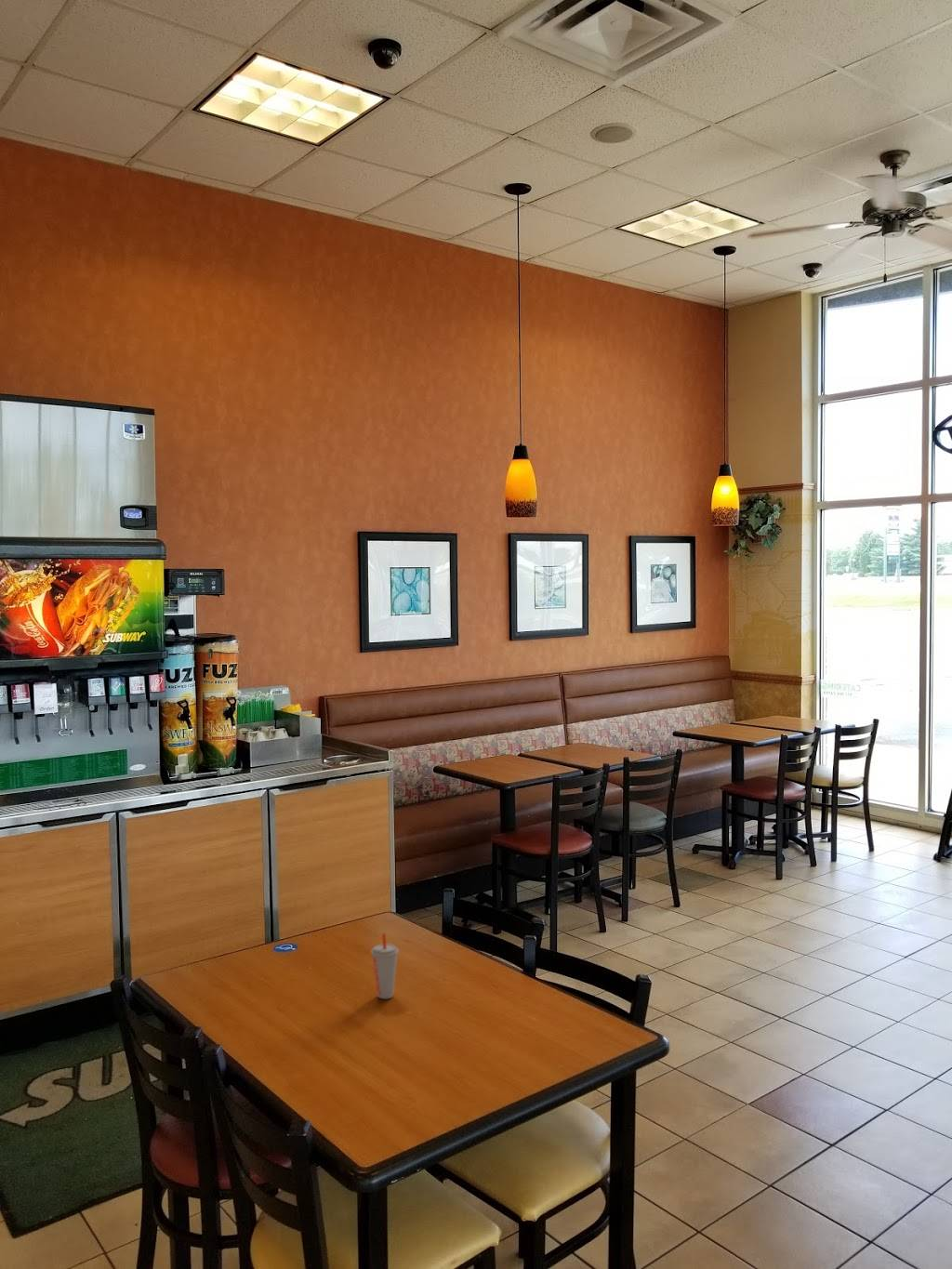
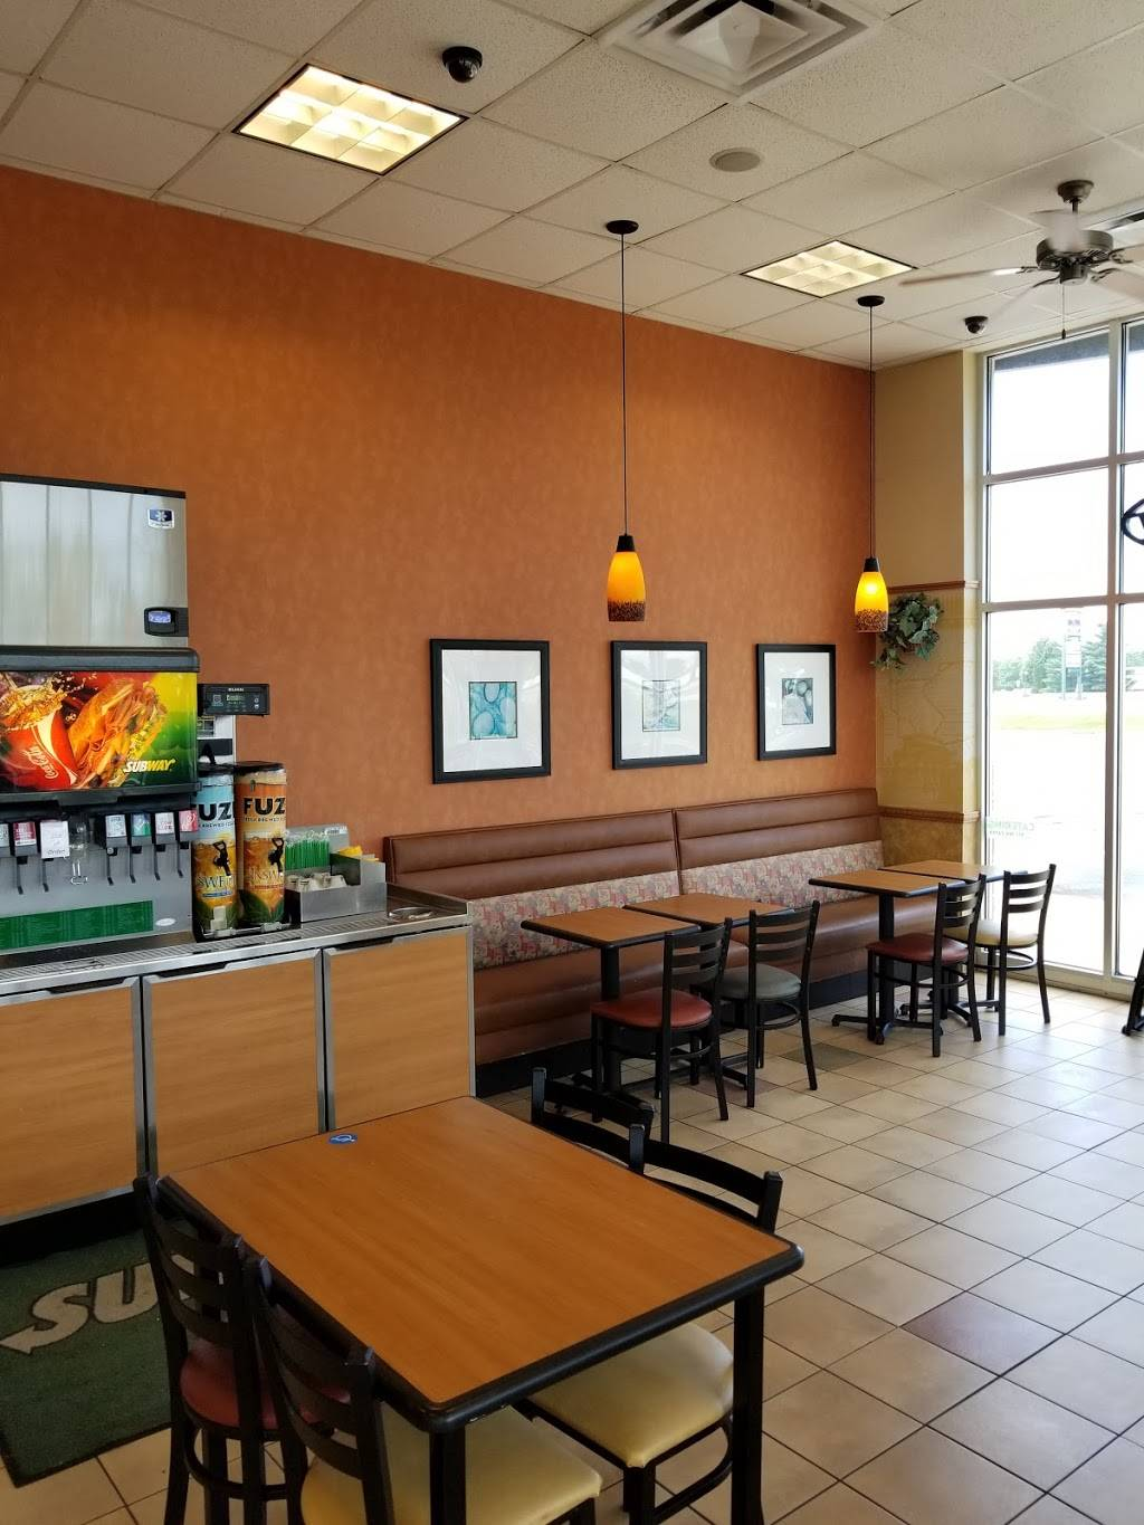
- beverage cup (384, 964)
